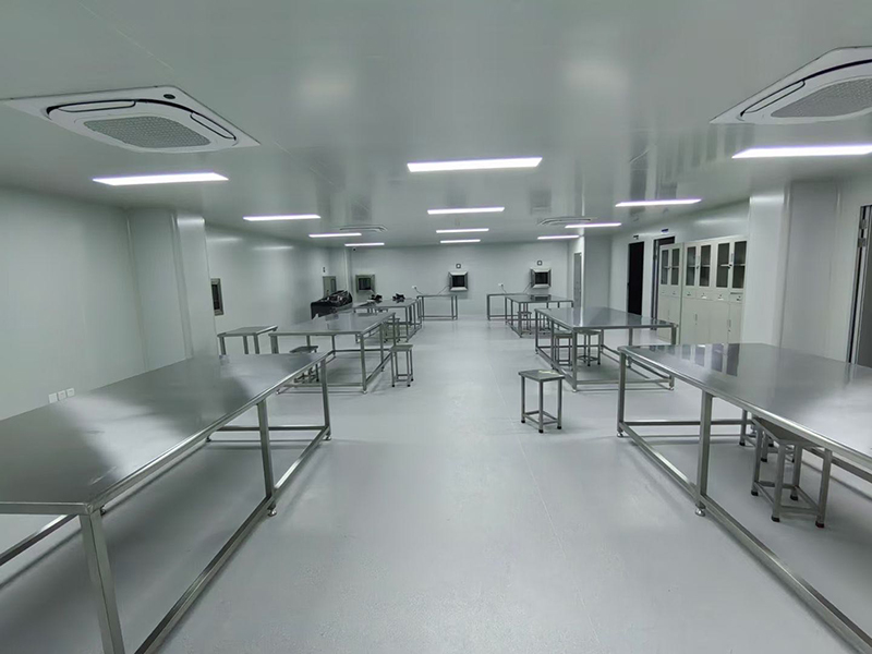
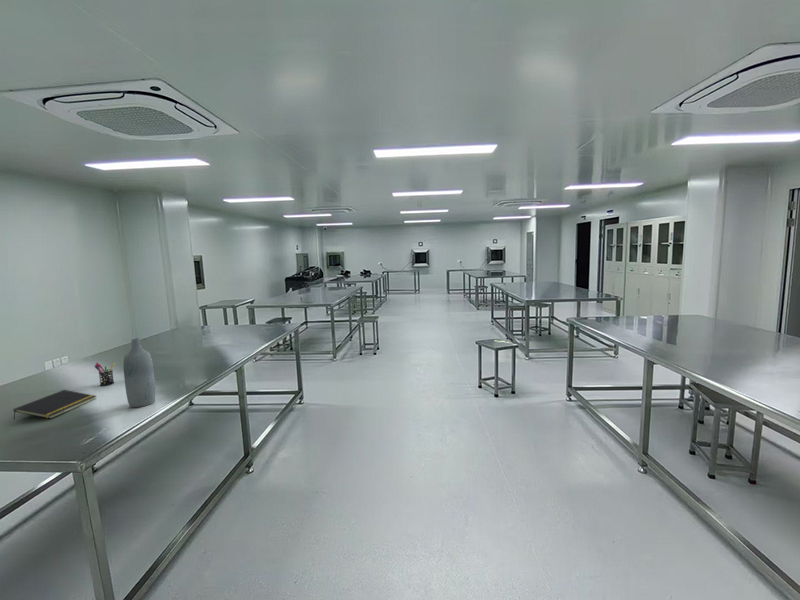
+ bottle (138, 371)
+ pen holder (105, 373)
+ notepad (57, 403)
